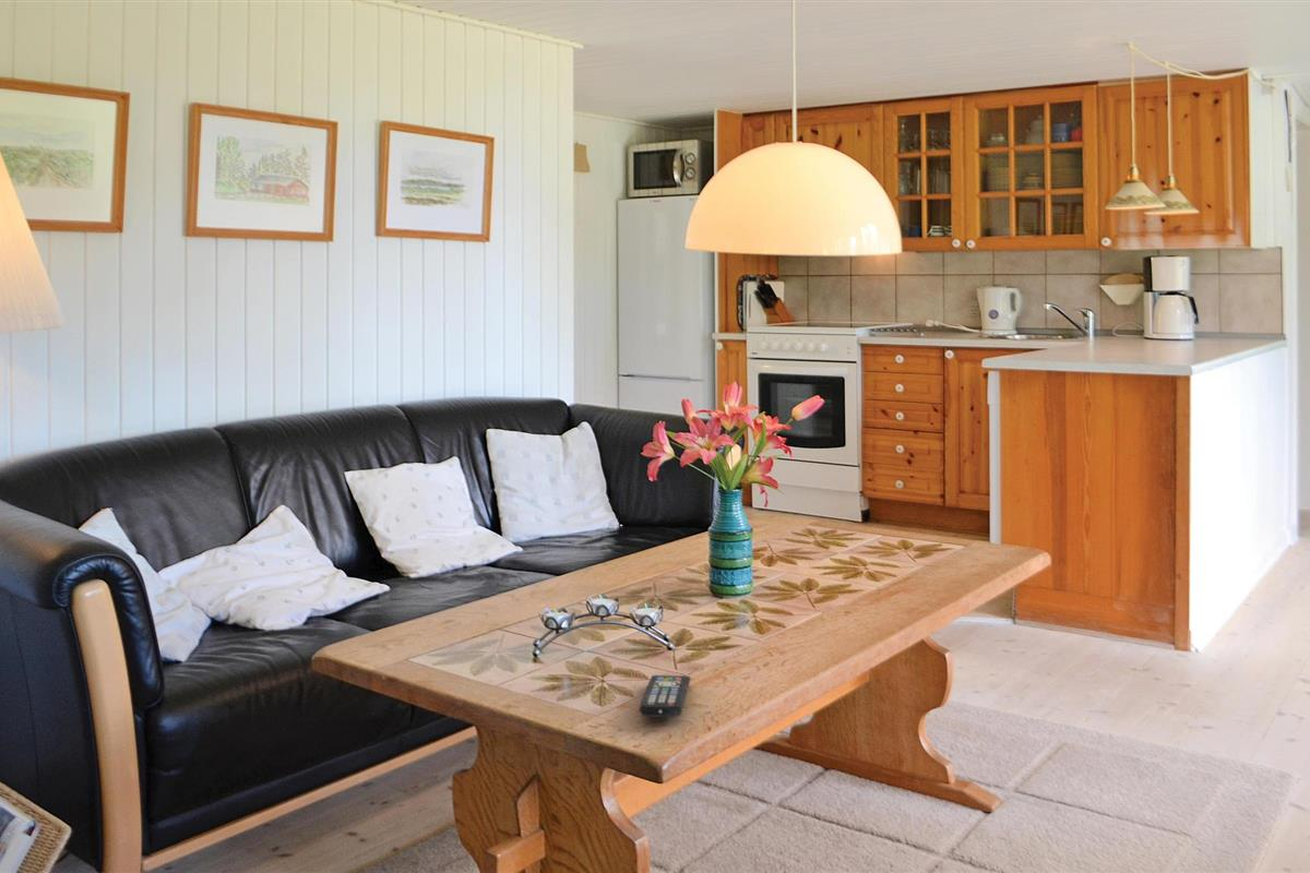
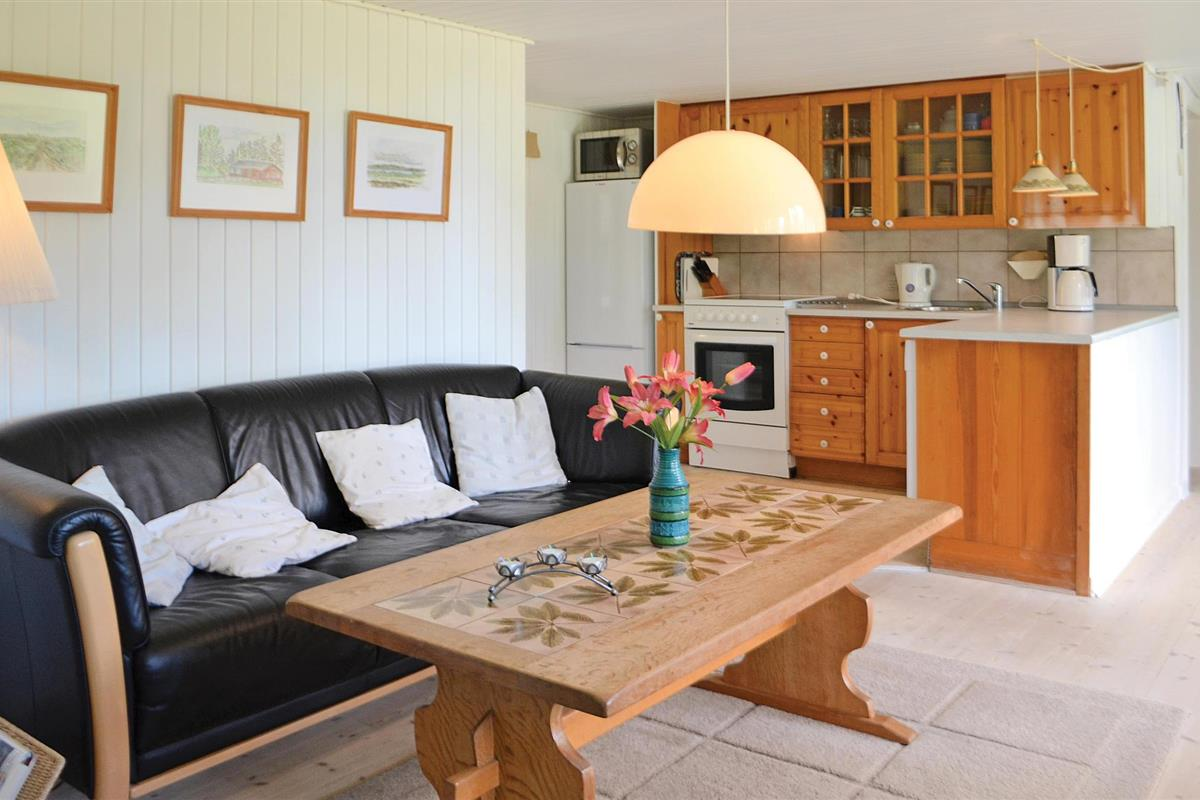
- remote control (666, 694)
